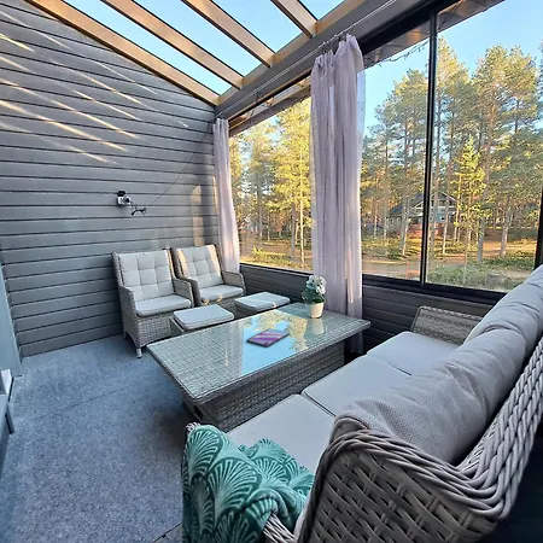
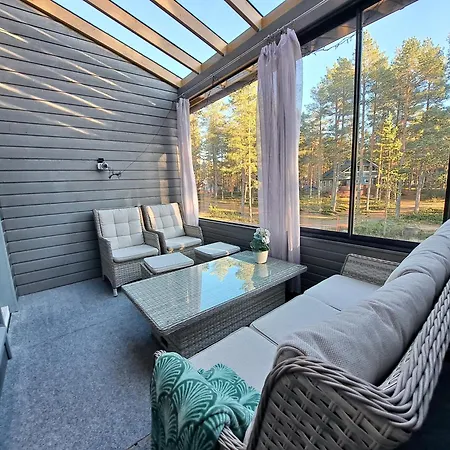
- video game case (268, 337)
